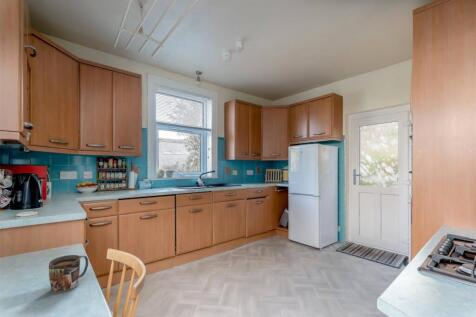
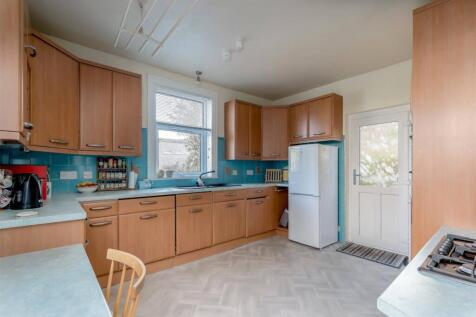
- mug (70, 271)
